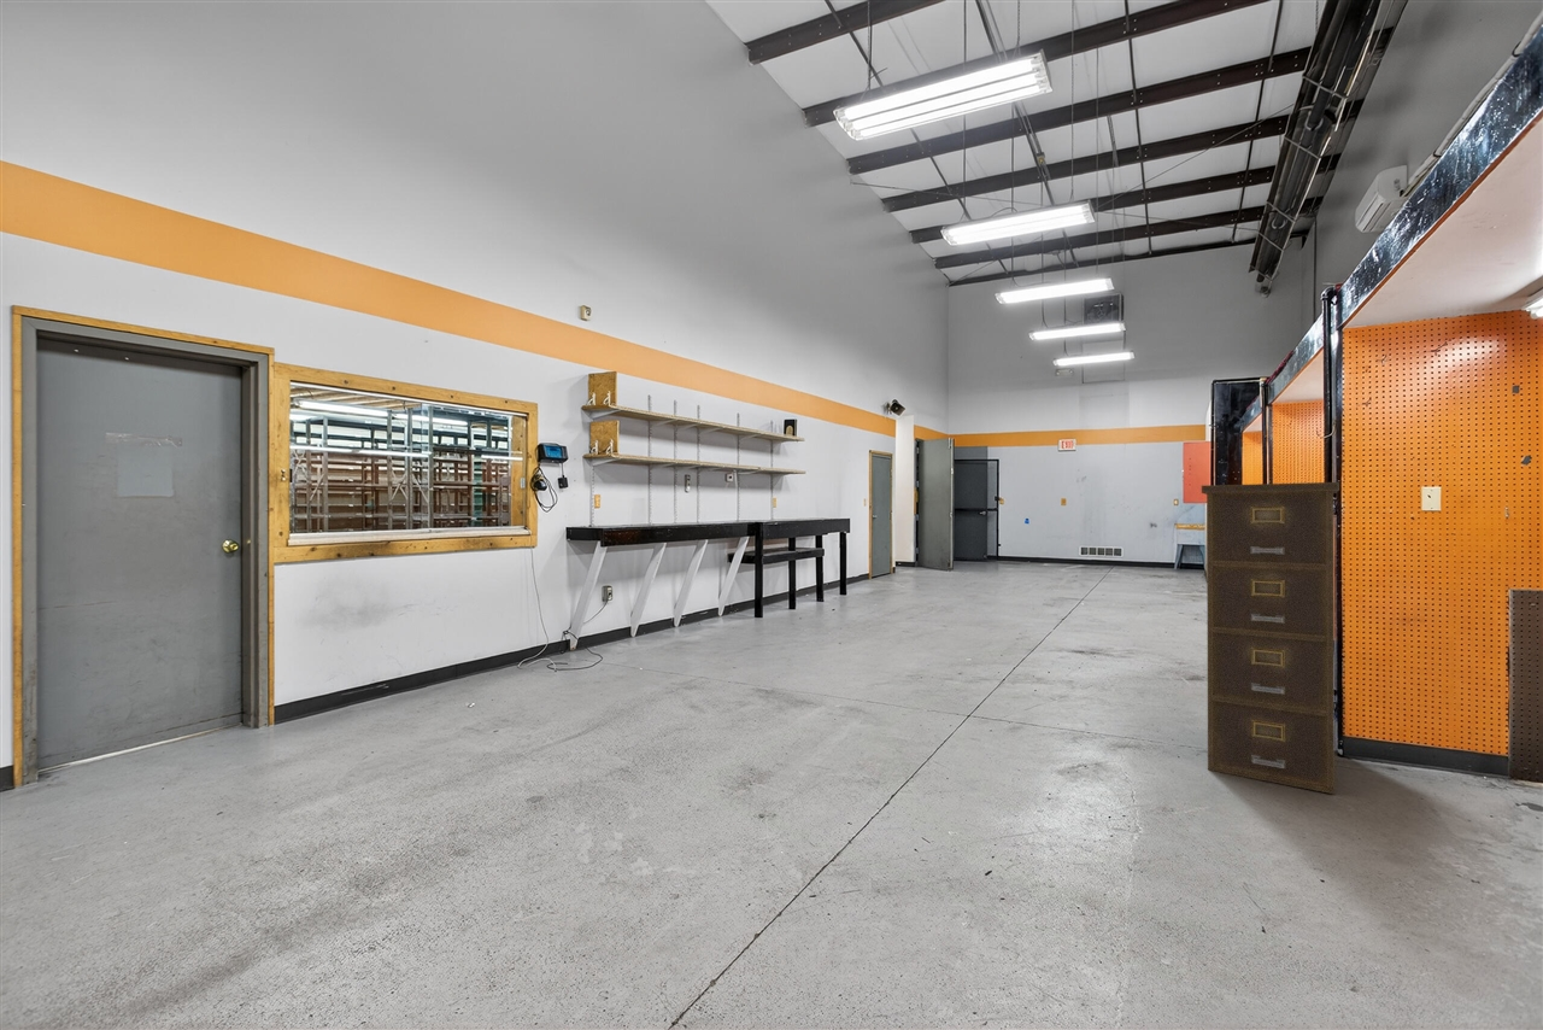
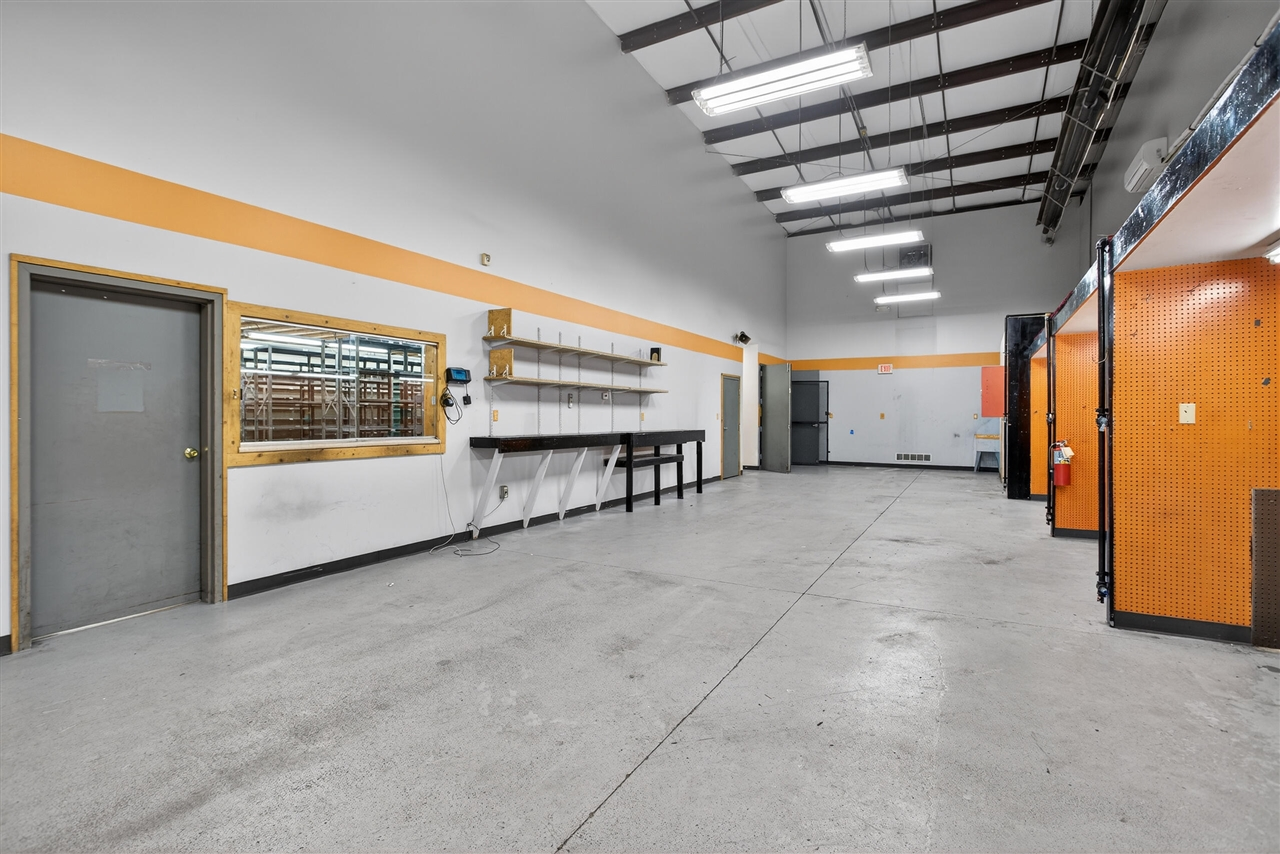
- filing cabinet (1269, 622)
